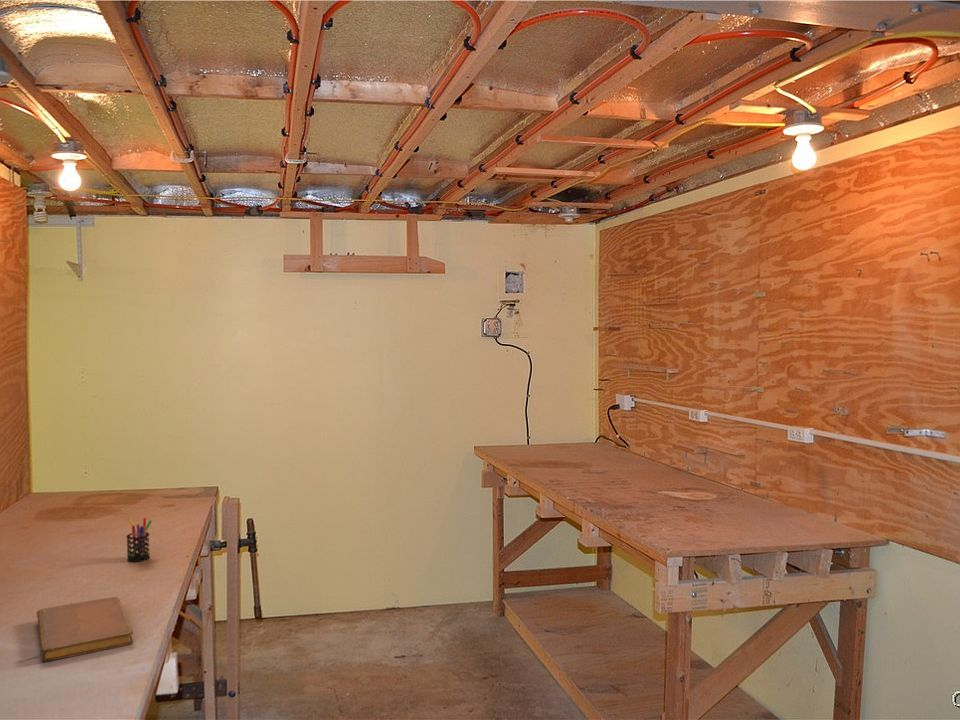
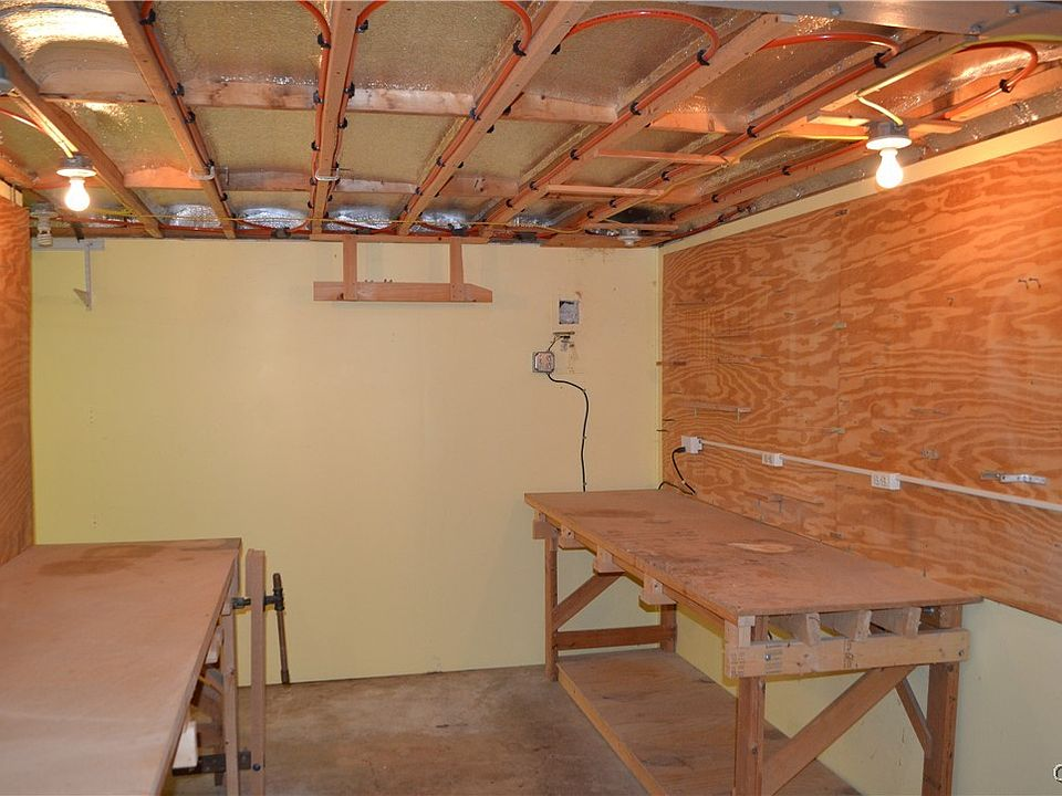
- notebook (83, 626)
- pen holder (140, 537)
